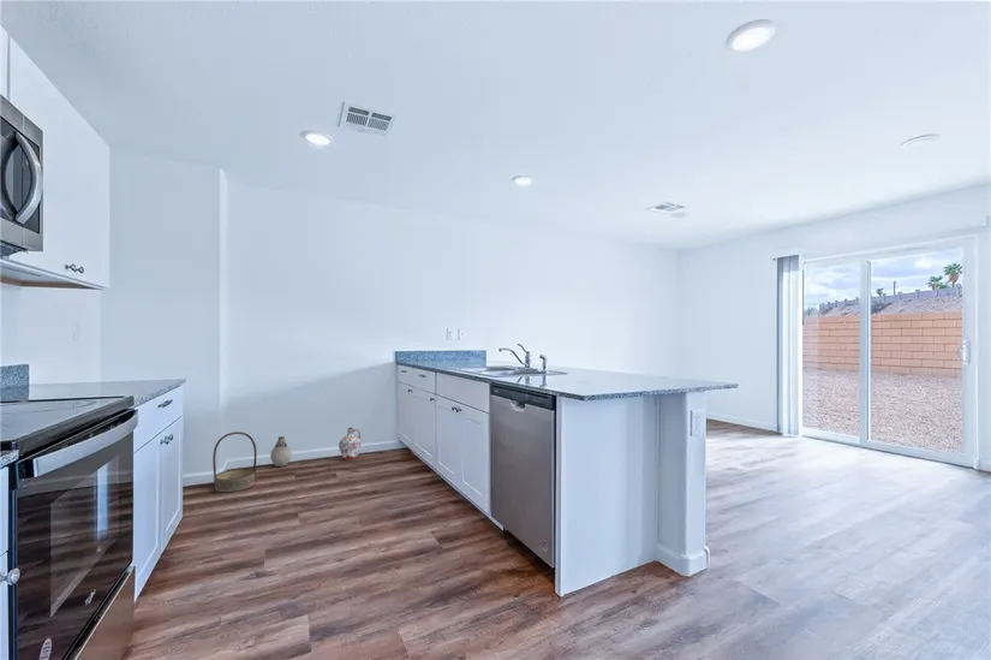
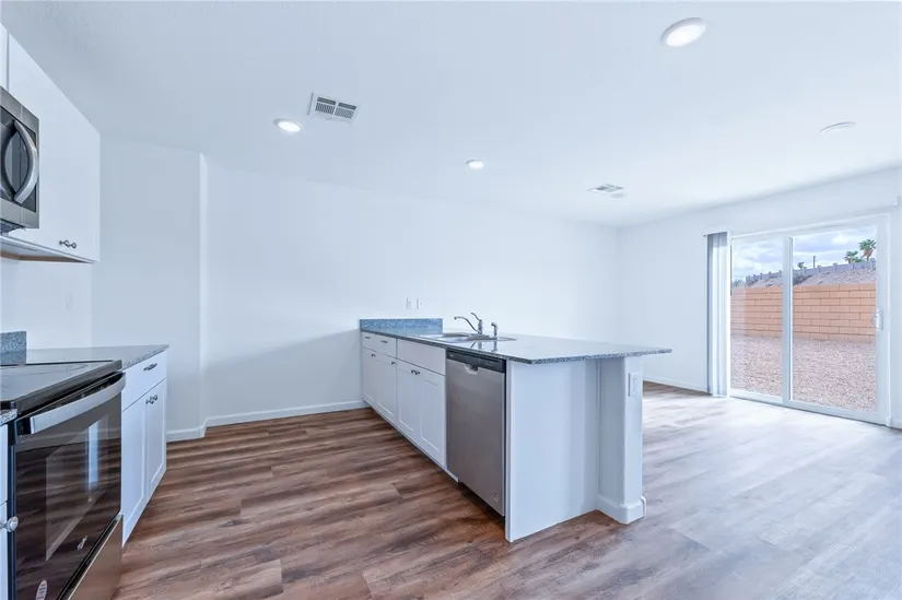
- vase (281, 451)
- basket (234, 469)
- ceramic jug (350, 444)
